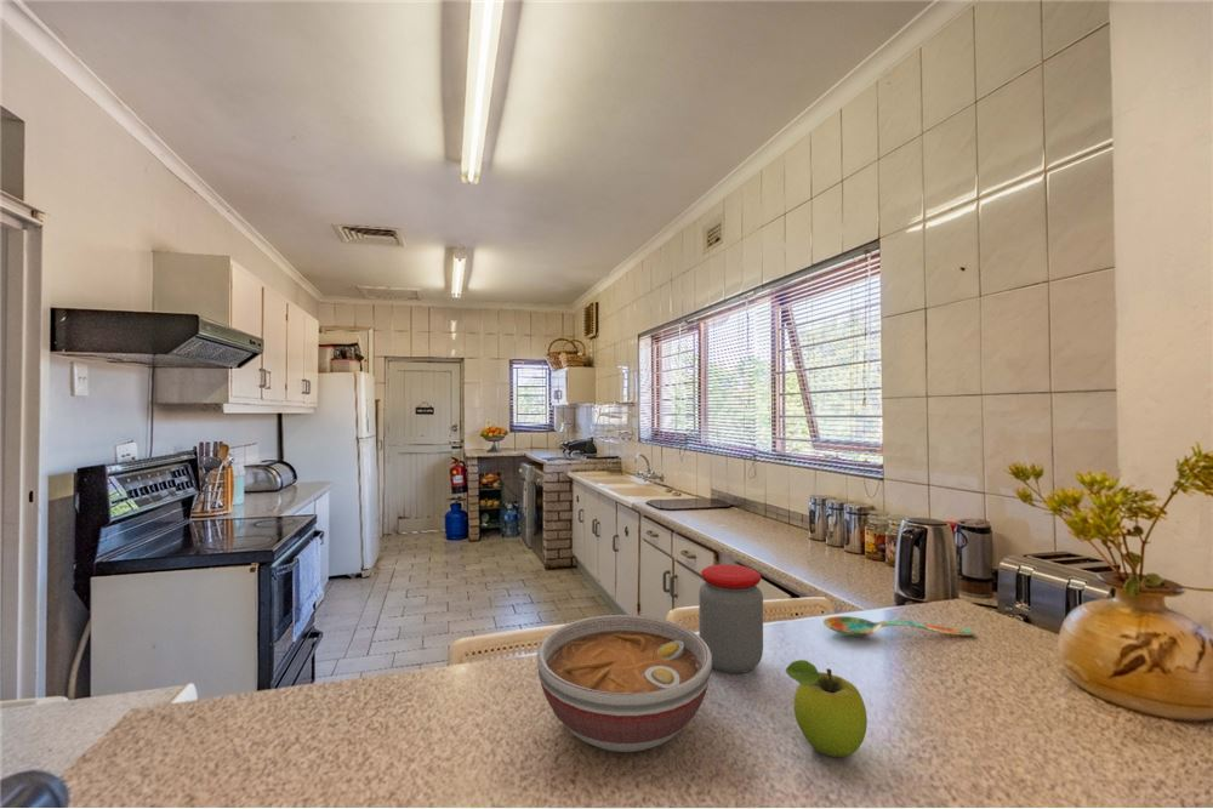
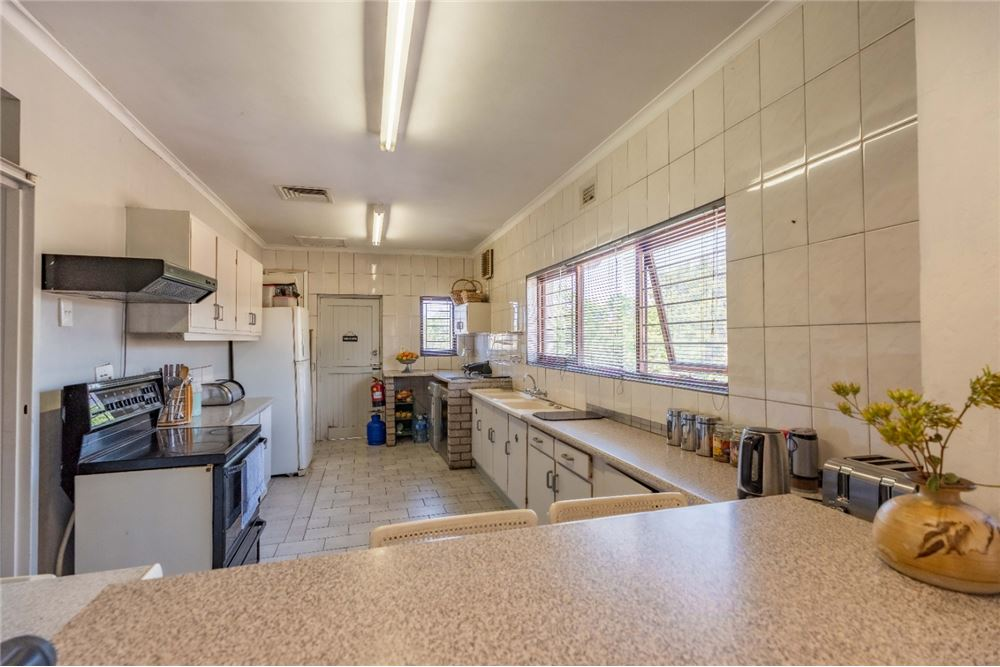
- bowl (623, 685)
- fruit (824, 705)
- spoon (896, 625)
- jar (730, 616)
